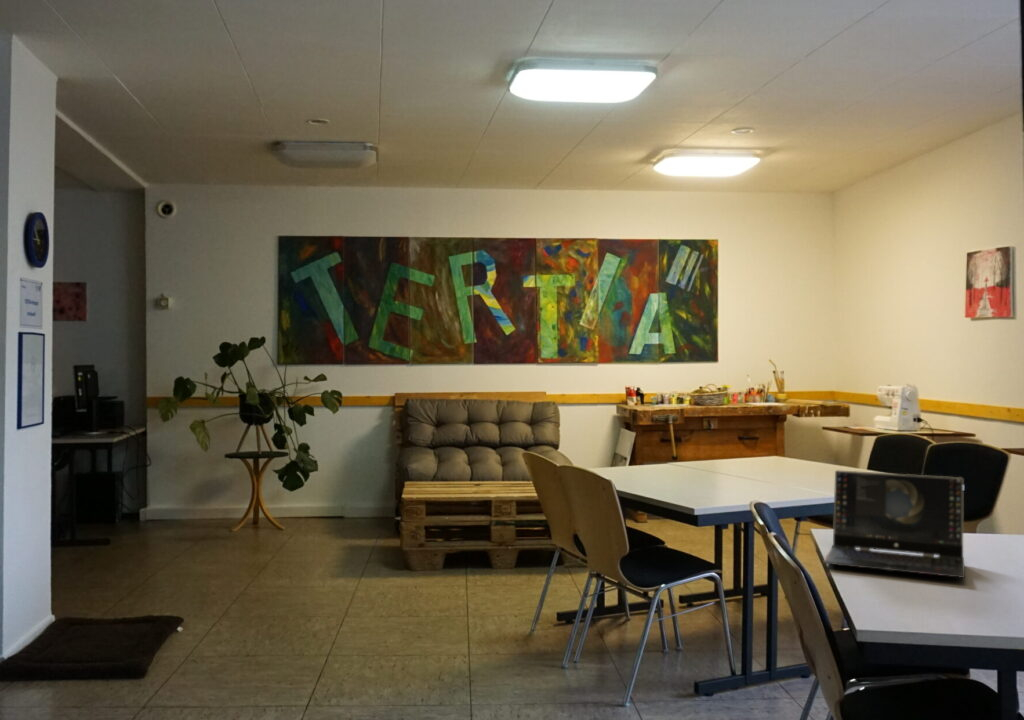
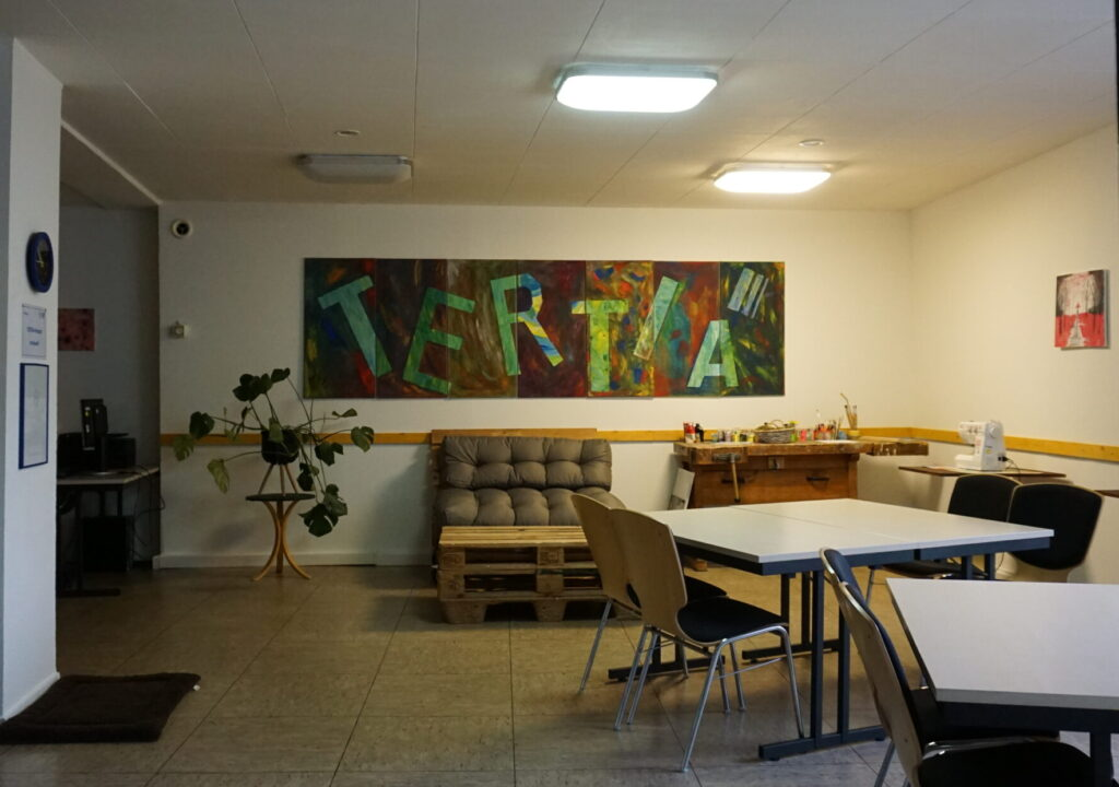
- laptop computer (894, 521)
